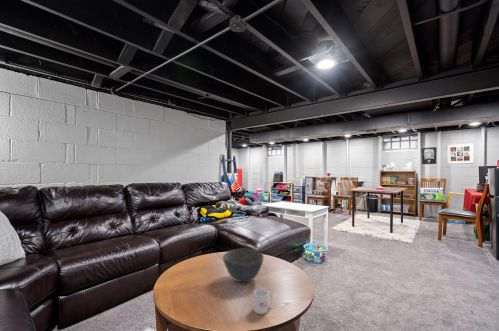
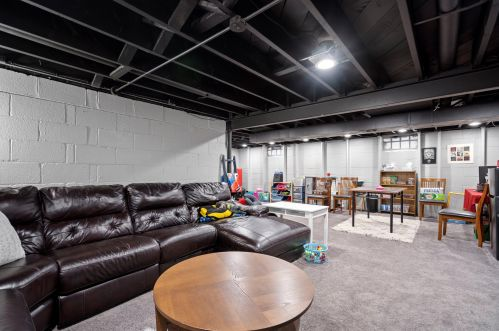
- mug (263, 300)
- bowl (243, 267)
